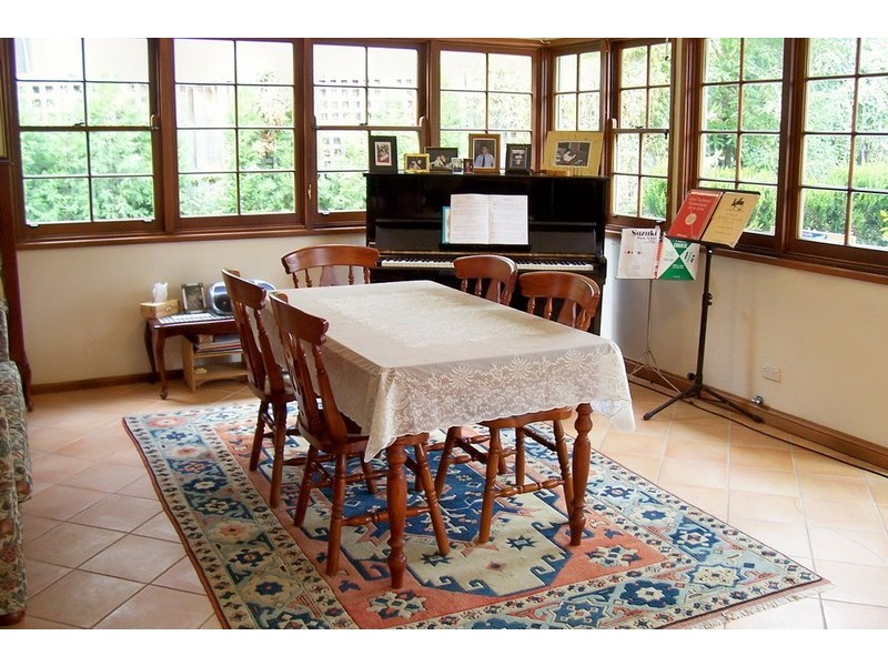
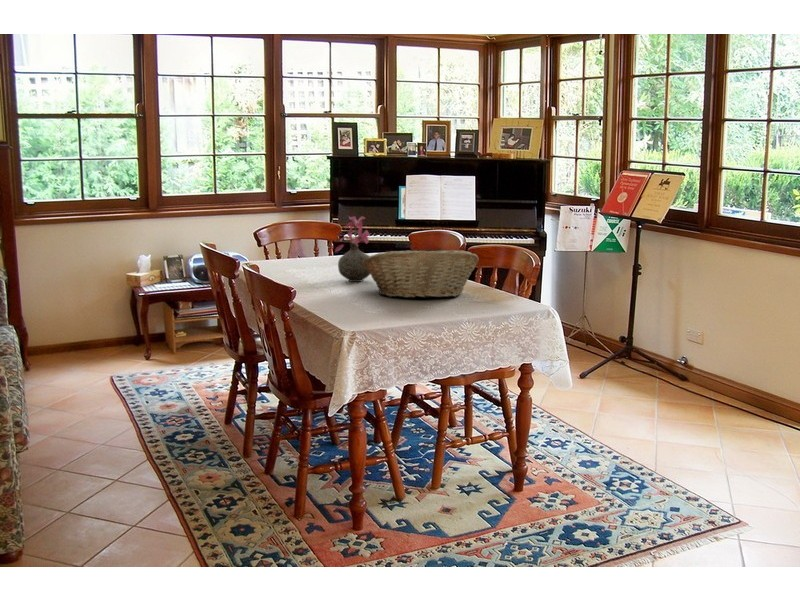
+ fruit basket (420, 270)
+ vase (354, 248)
